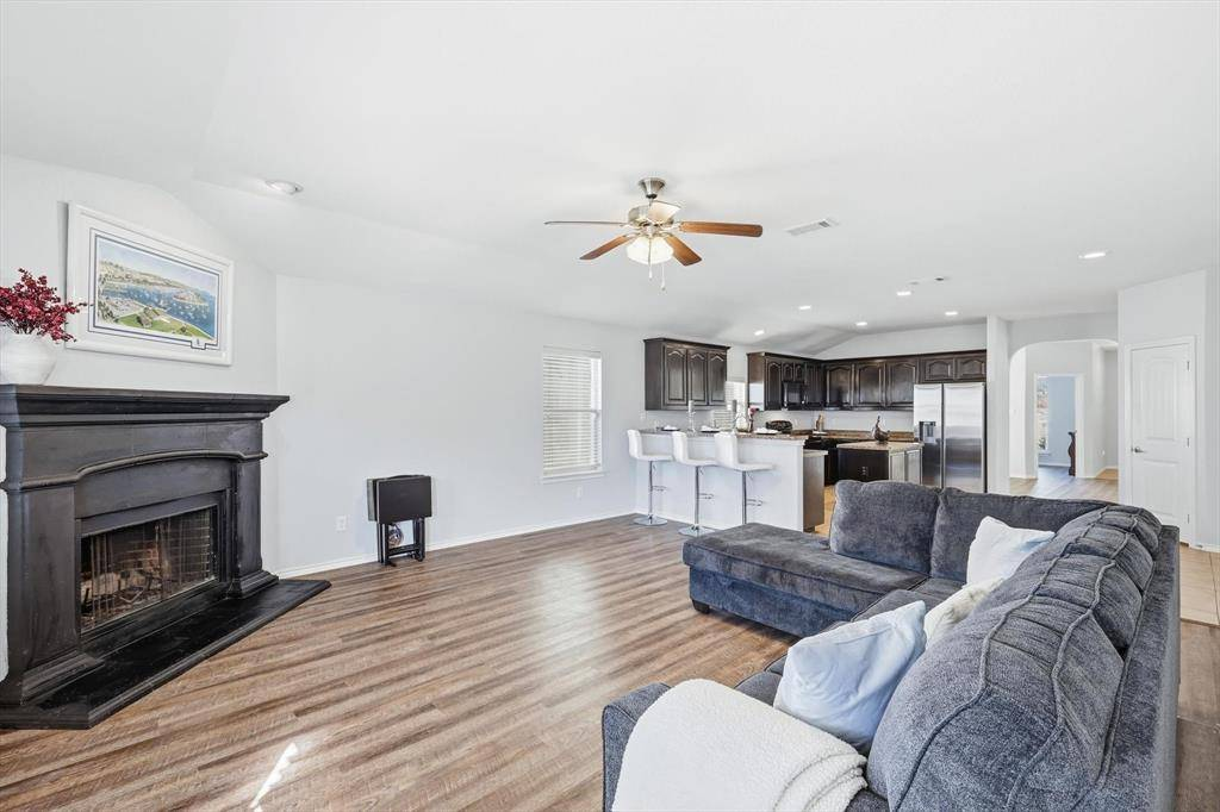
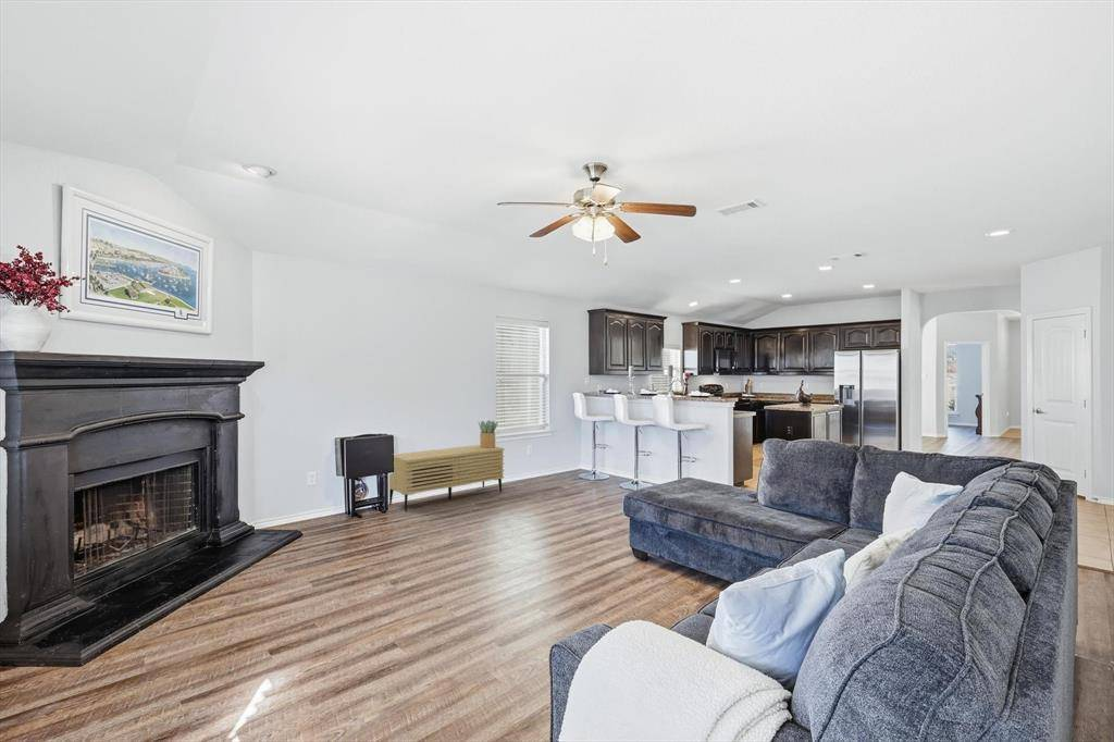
+ sideboard (448, 474)
+ potted plant (486, 433)
